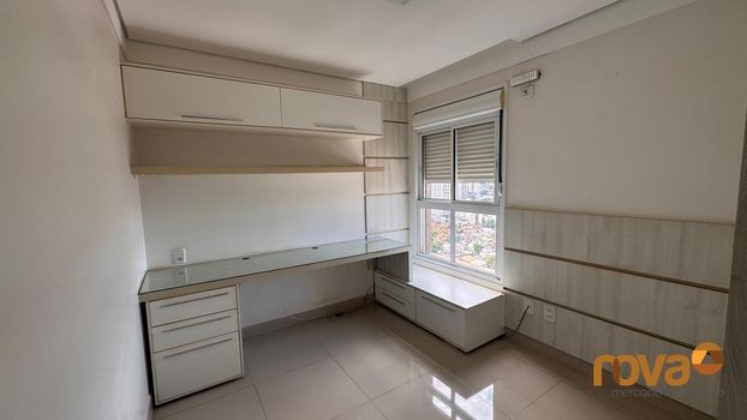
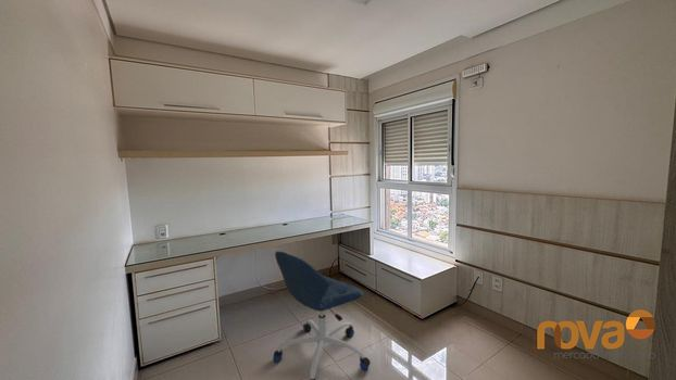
+ office chair (322, 300)
